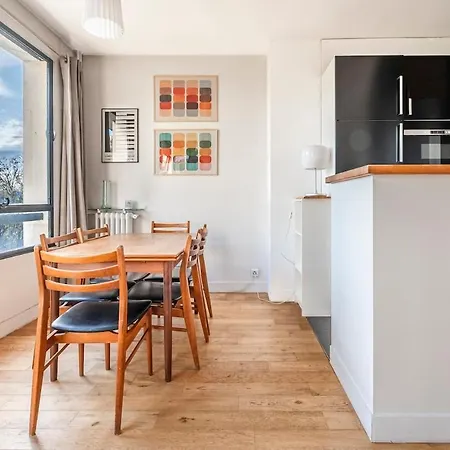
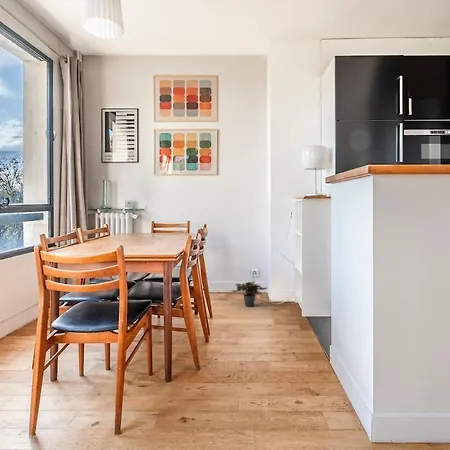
+ potted plant (249, 293)
